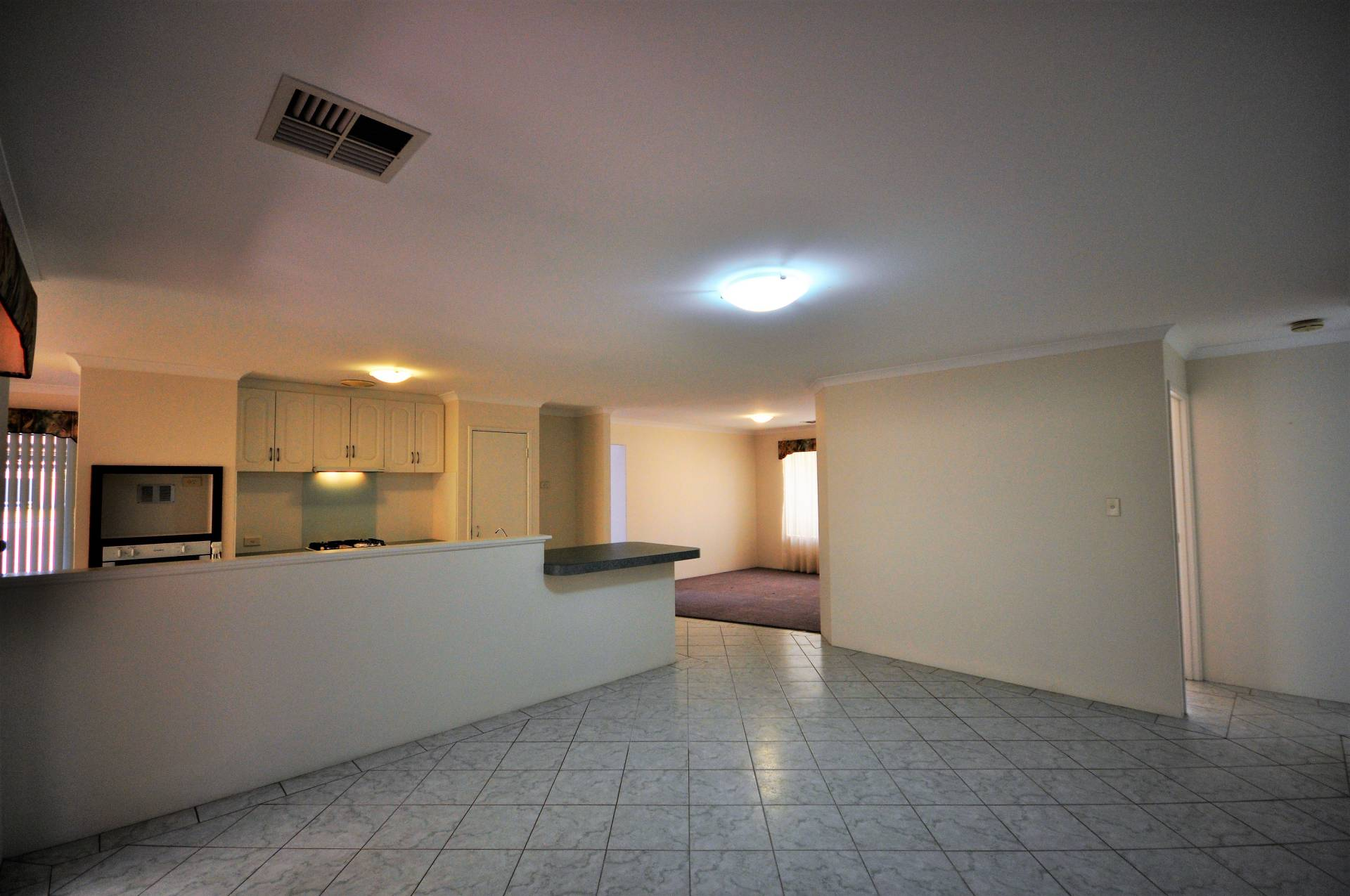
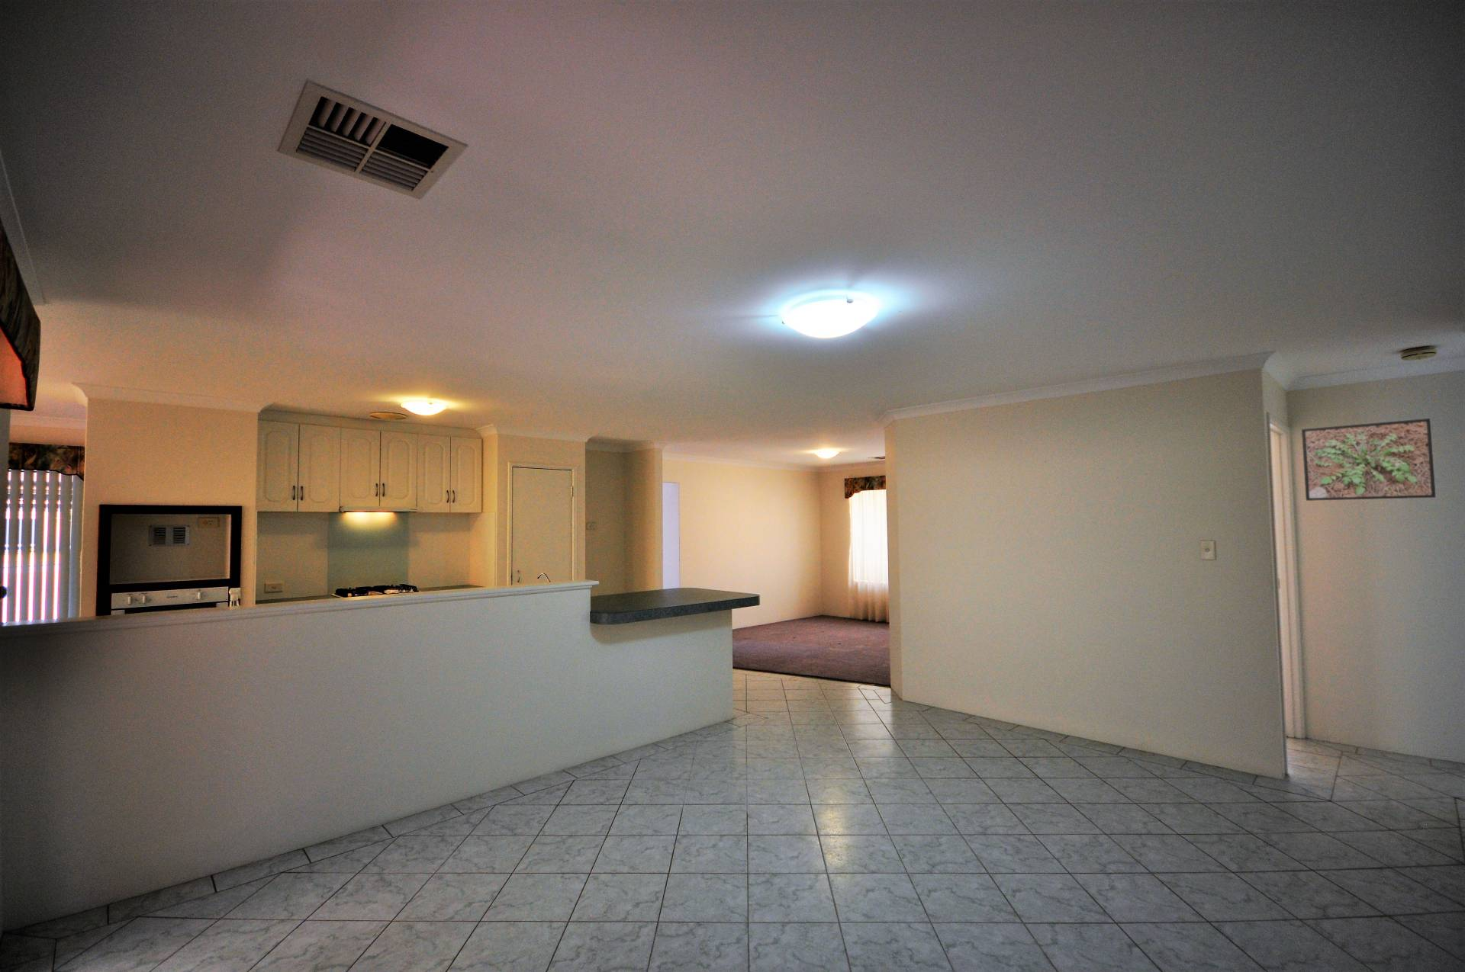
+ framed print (1365, 461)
